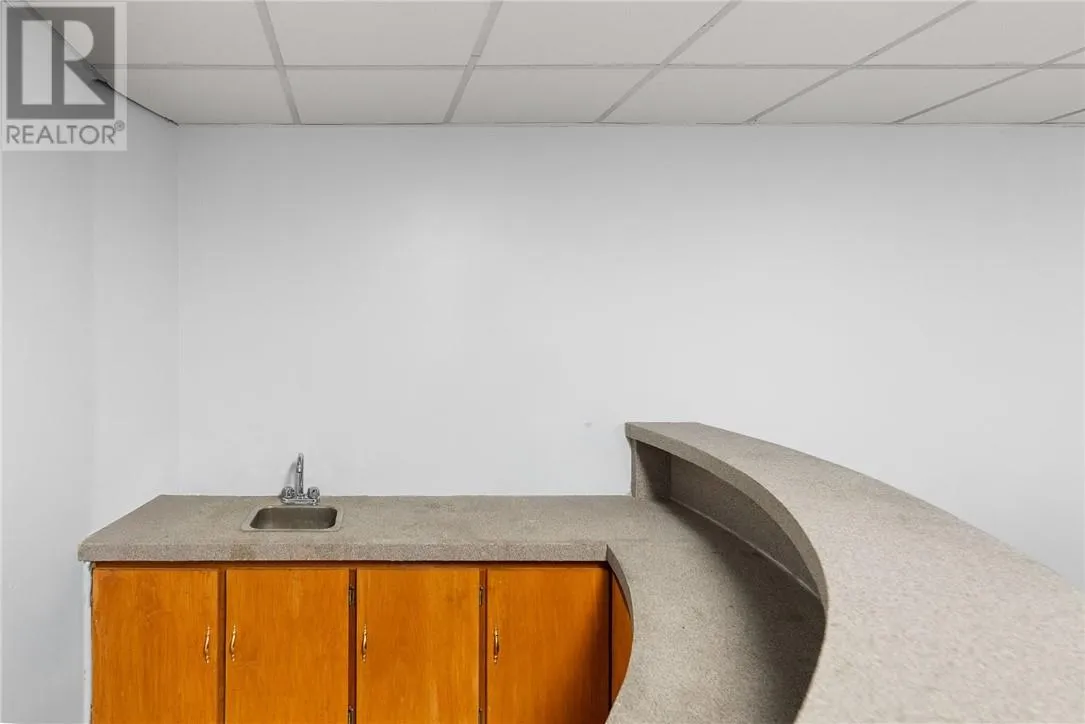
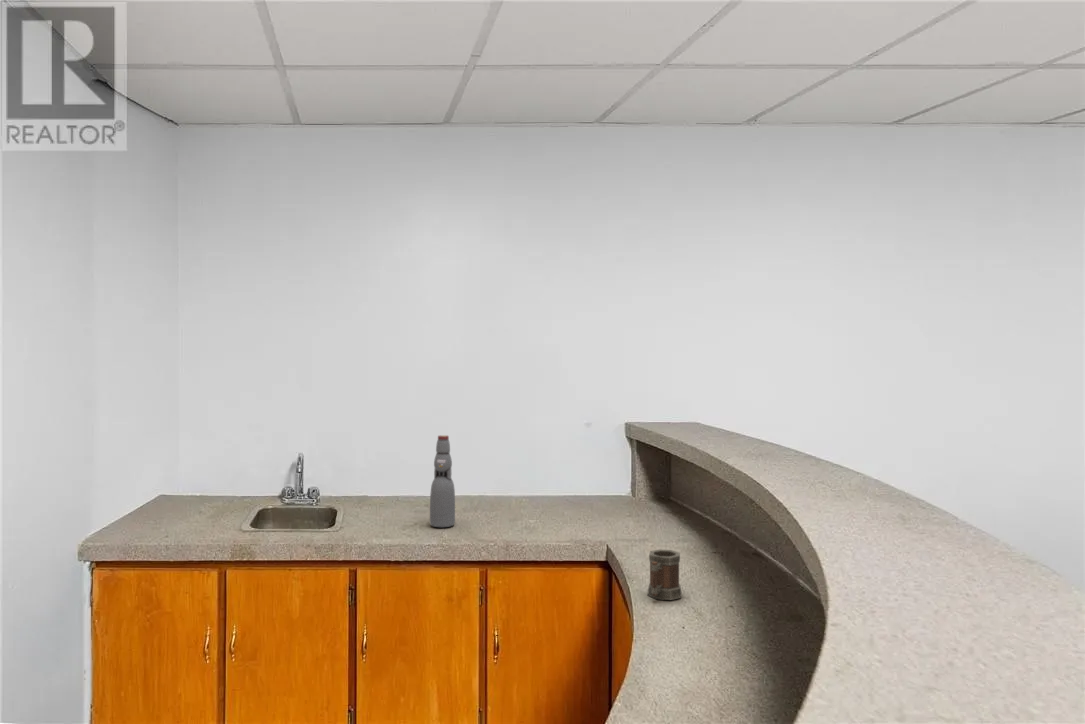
+ mug (662, 574)
+ bottle (442, 480)
